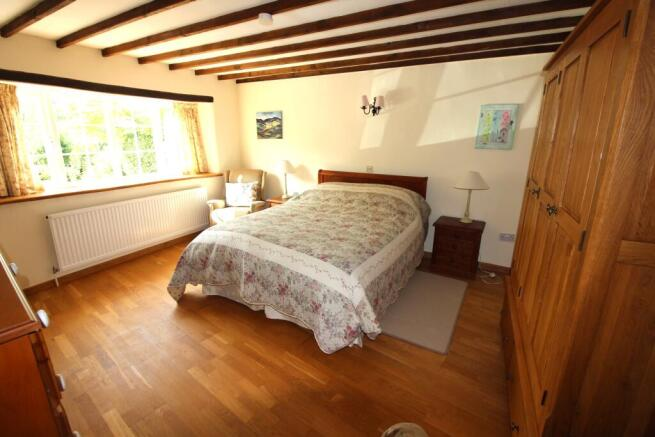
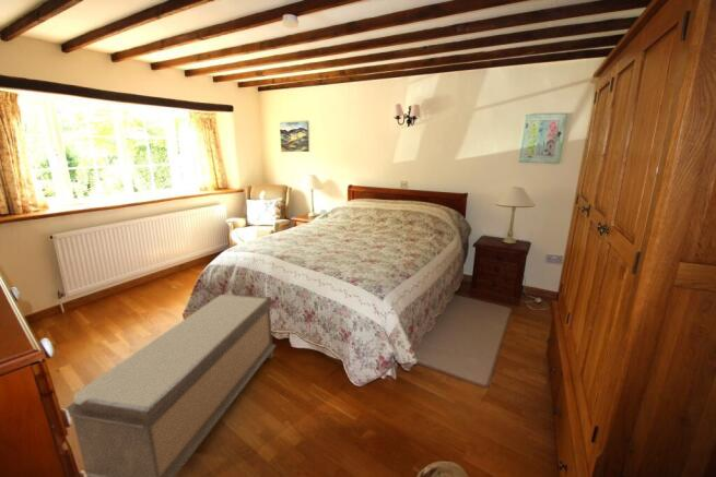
+ bench (200, 372)
